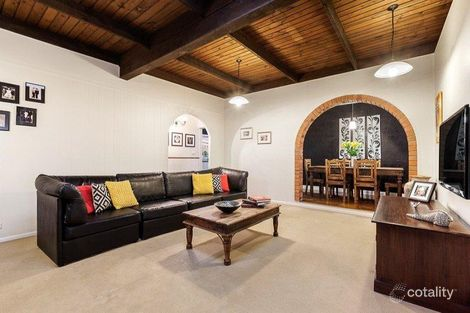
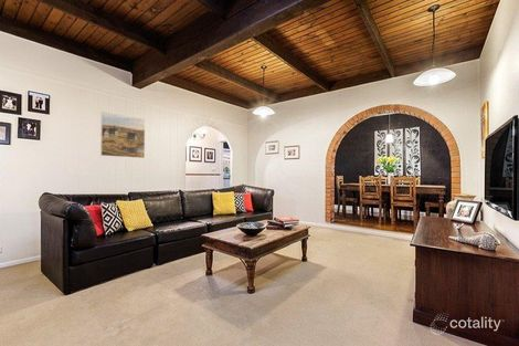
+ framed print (124, 136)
